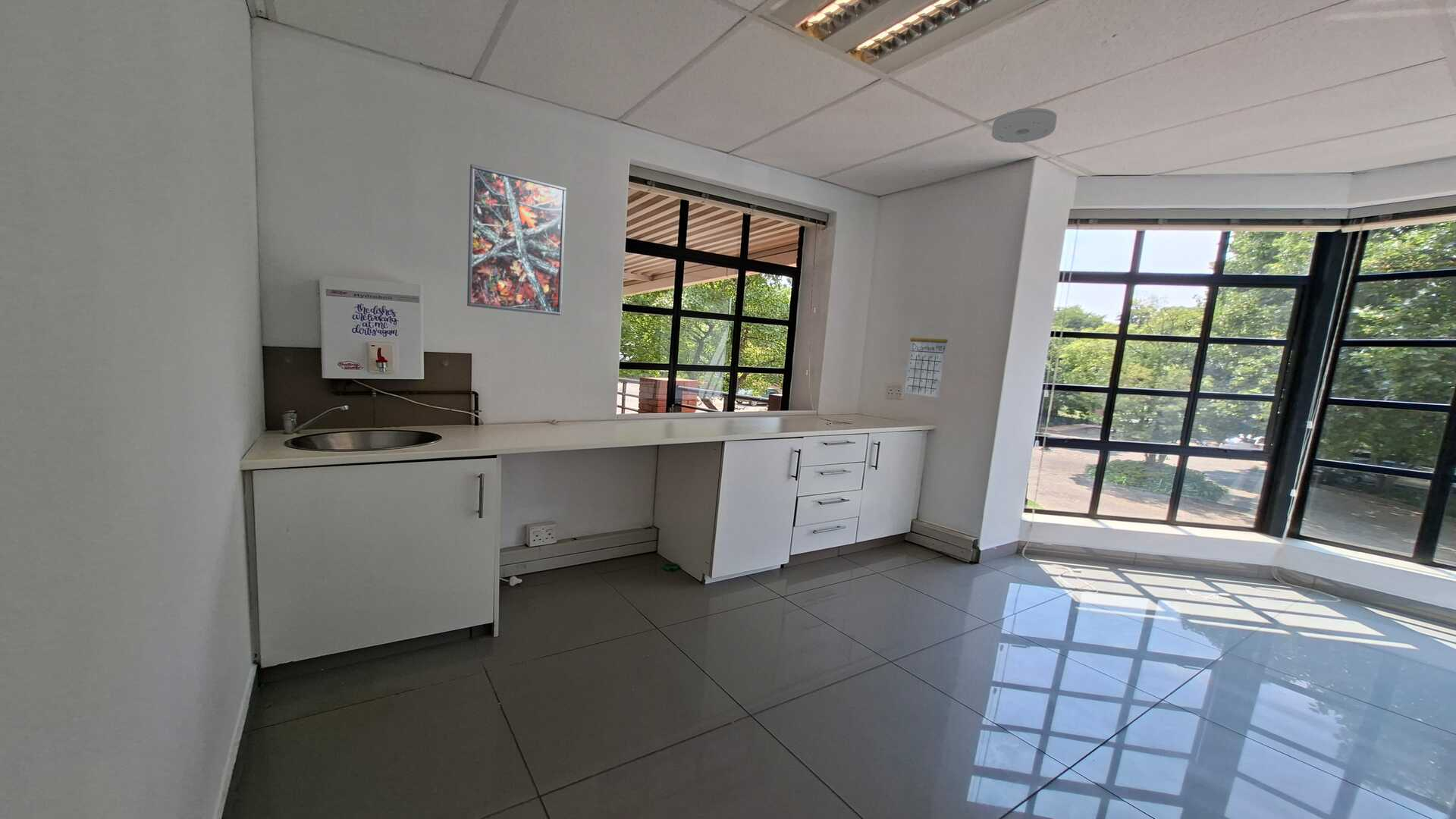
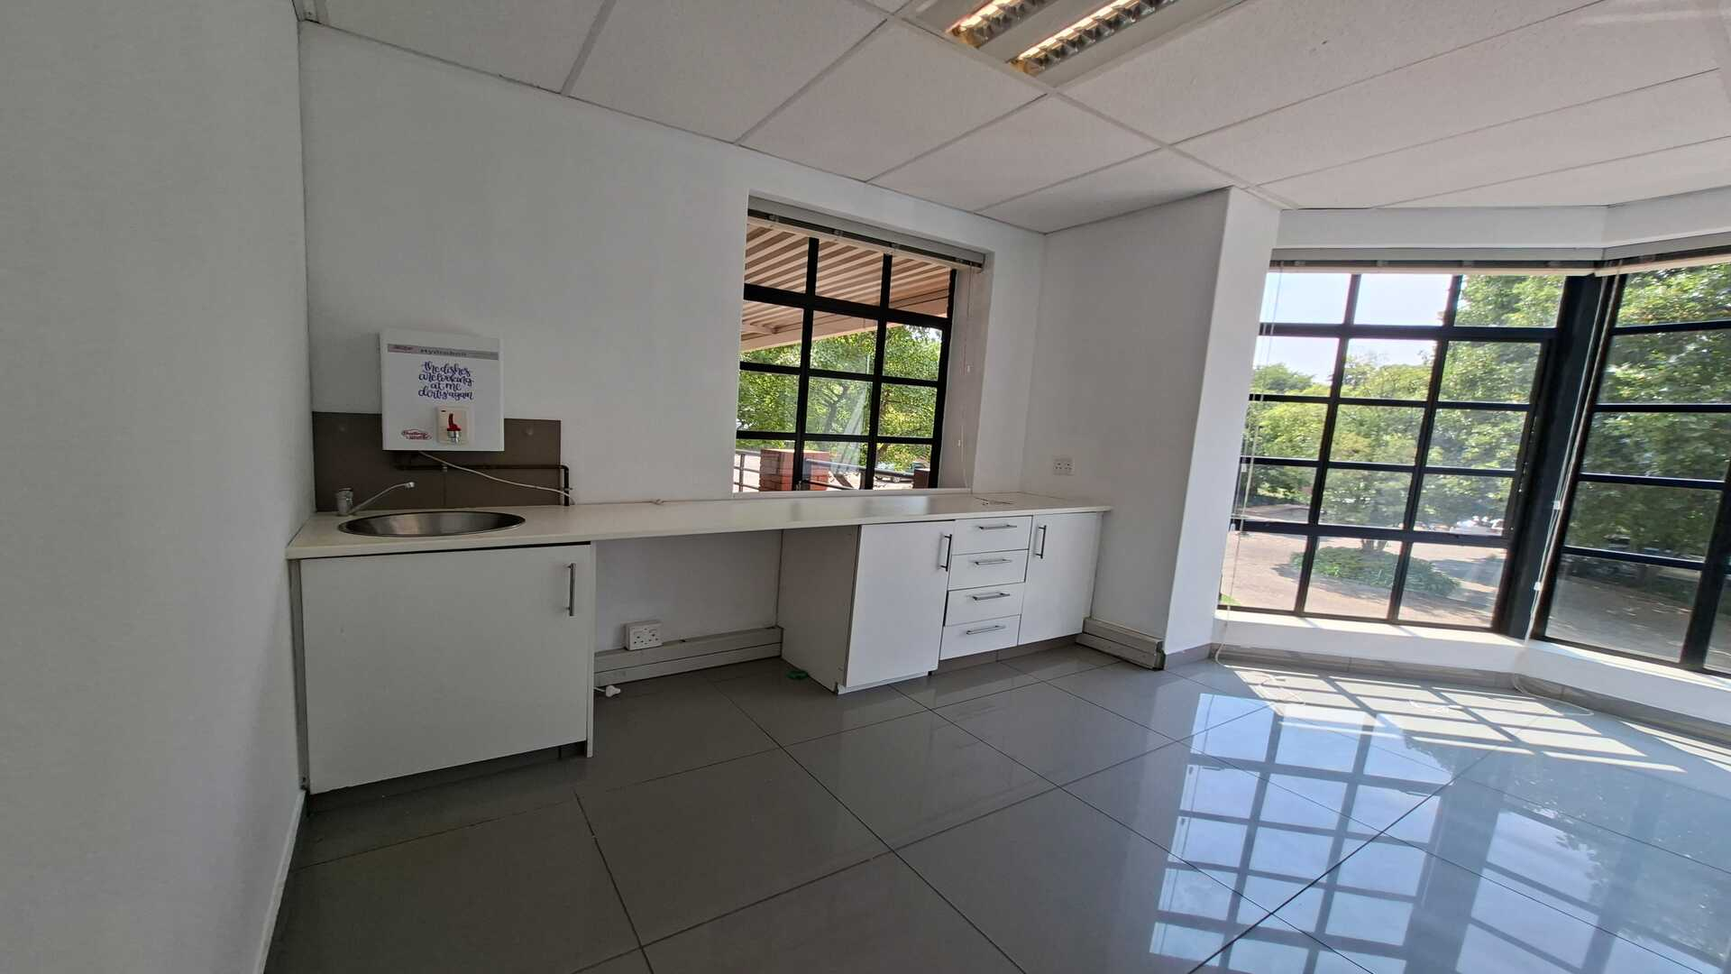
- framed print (518, 244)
- calendar (925, 360)
- smoke detector (1023, 126)
